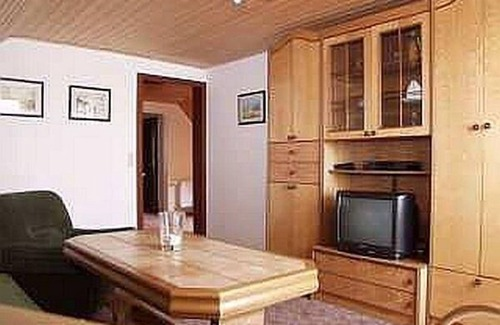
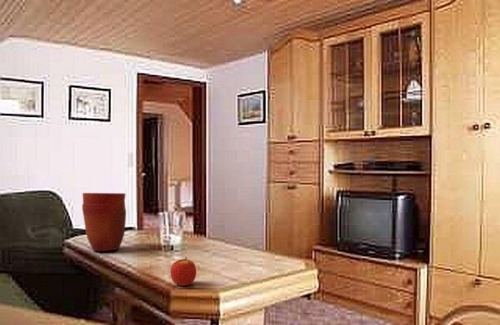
+ apple (183, 270)
+ vase (104, 220)
